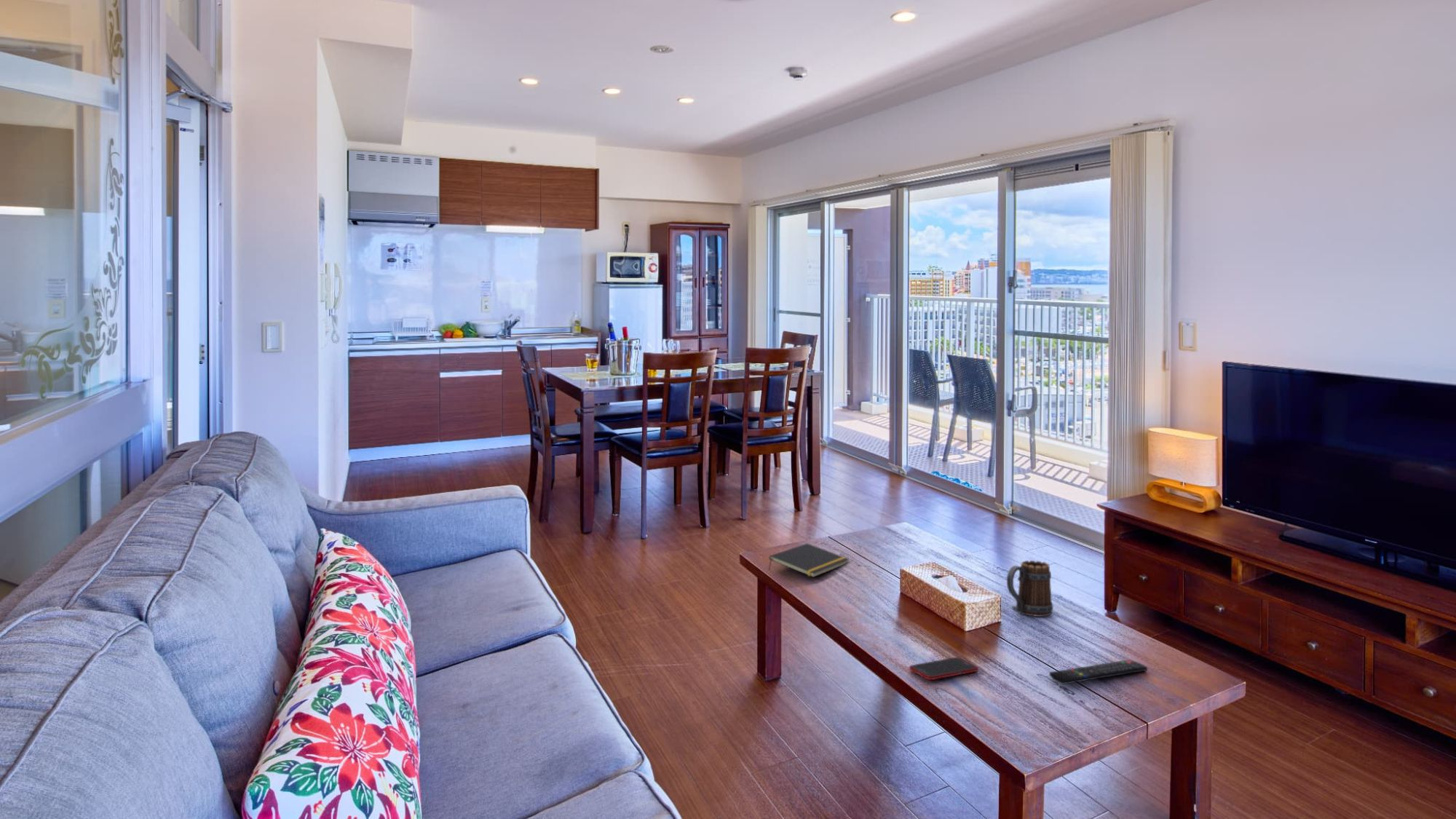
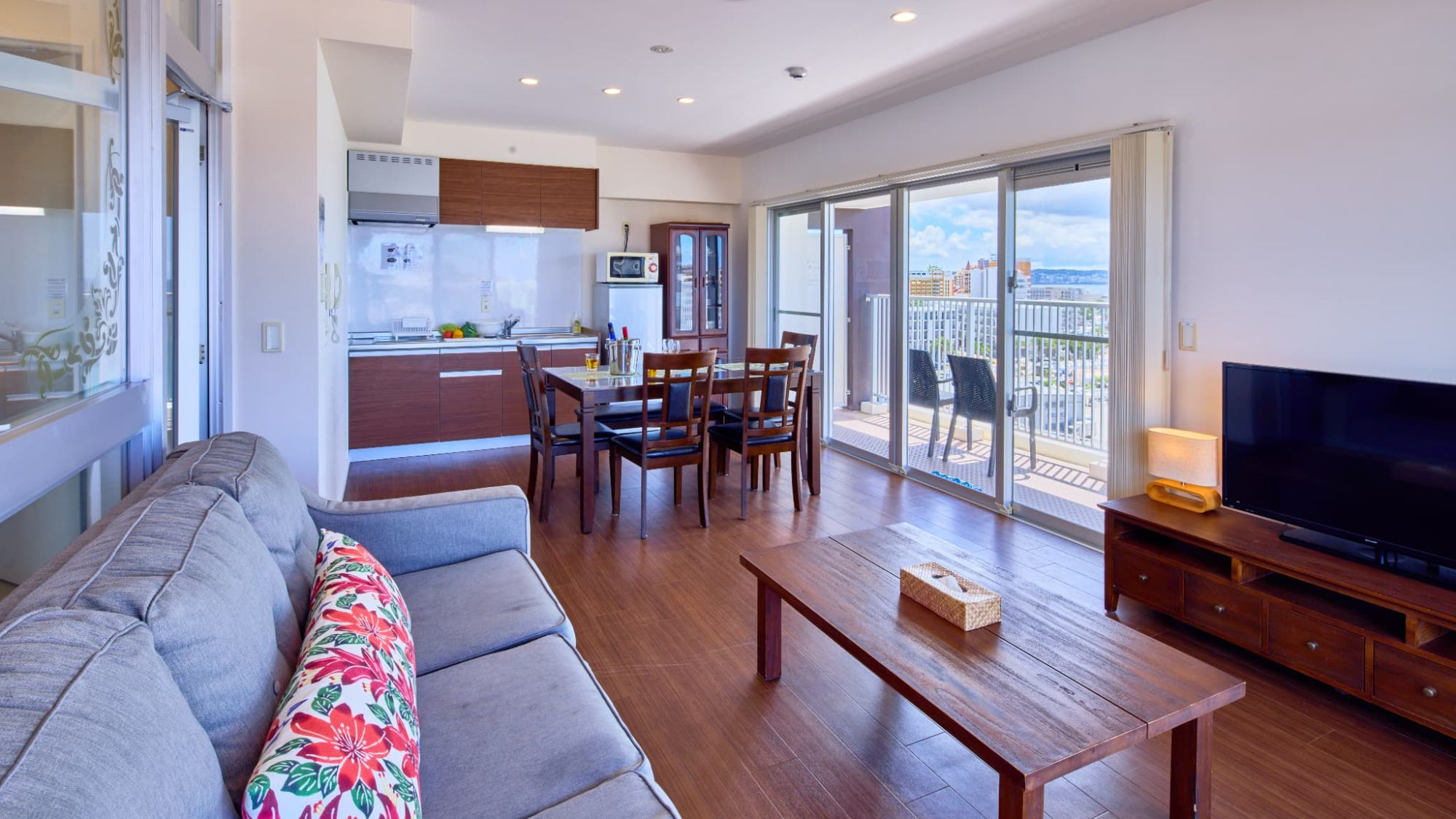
- mug (1029, 588)
- cell phone (943, 668)
- remote control (1099, 672)
- notepad (810, 559)
